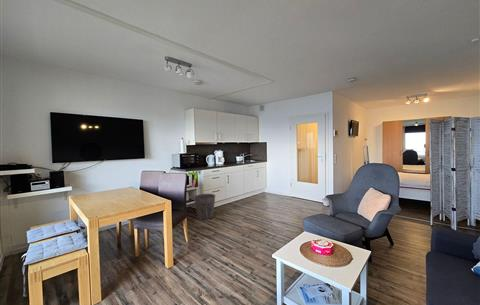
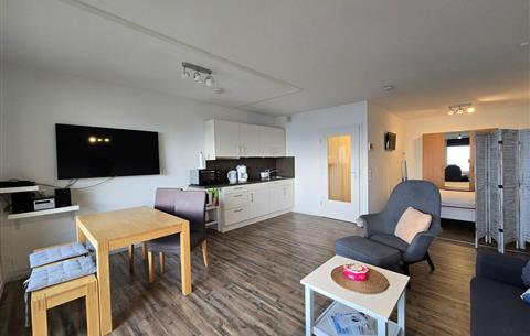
- waste bin (205, 206)
